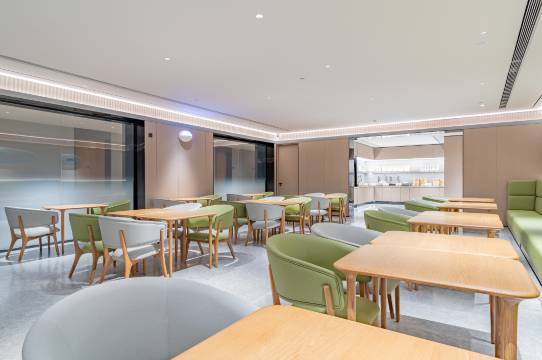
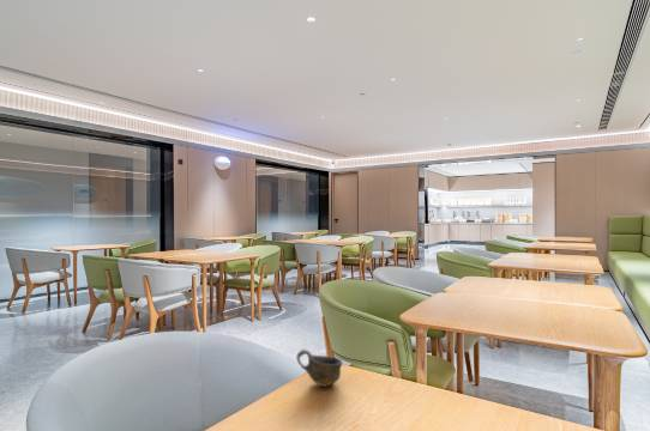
+ cup (321, 365)
